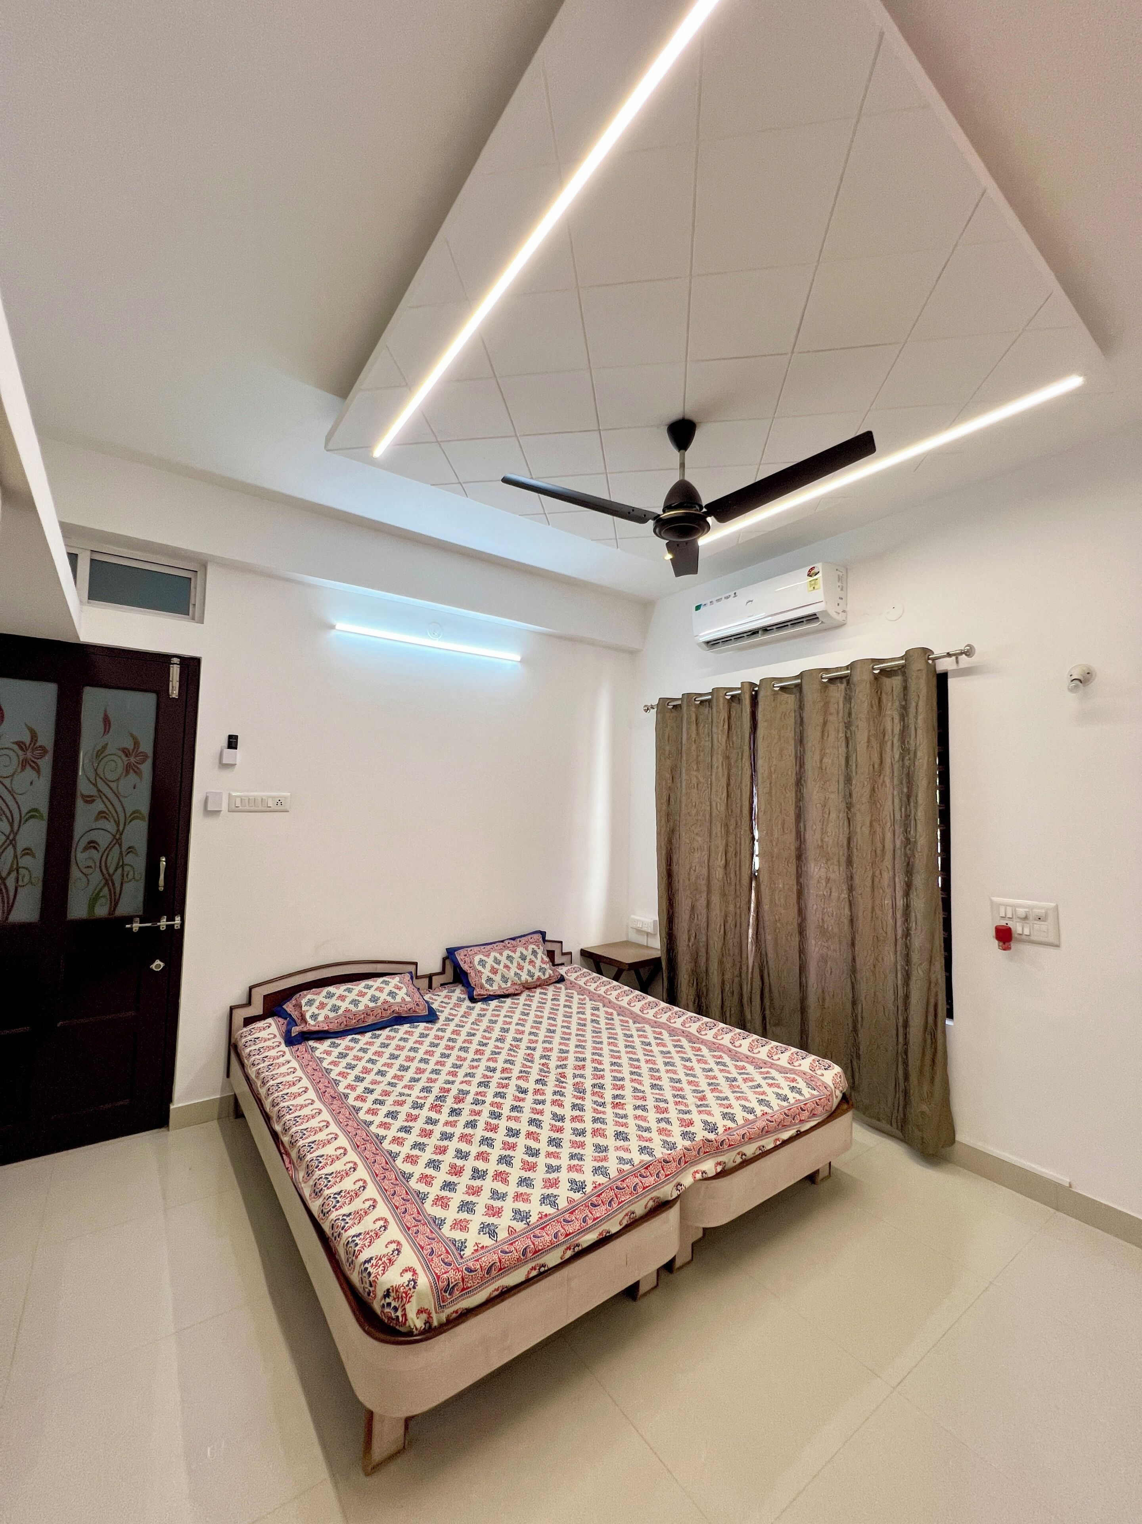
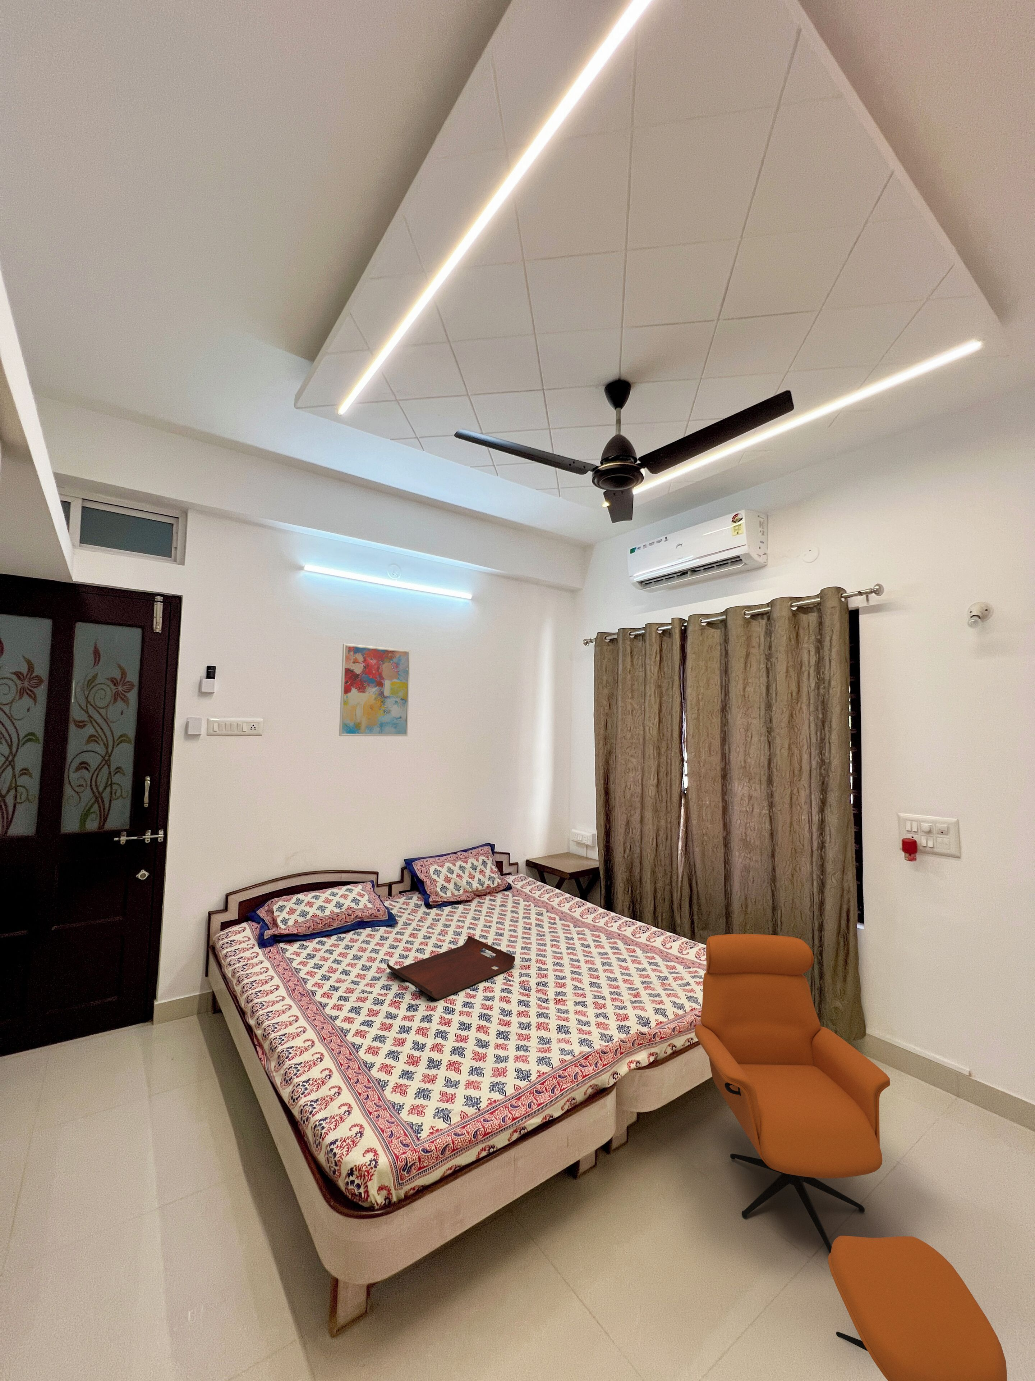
+ armchair (822, 1121)
+ wall art (376, 692)
+ serving tray (452, 965)
